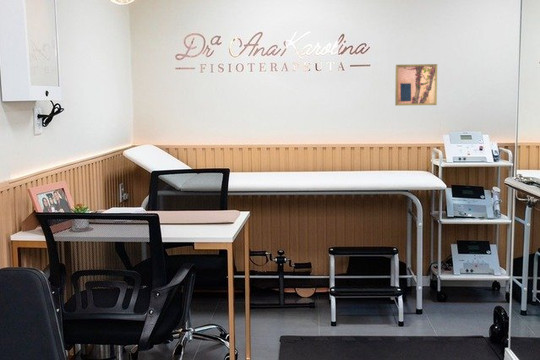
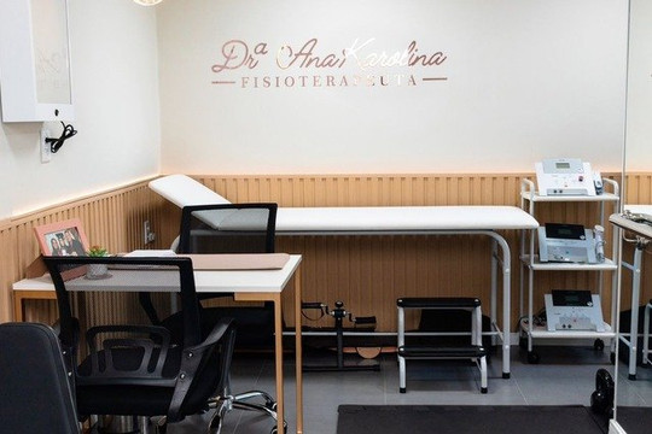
- wall art (416, 85)
